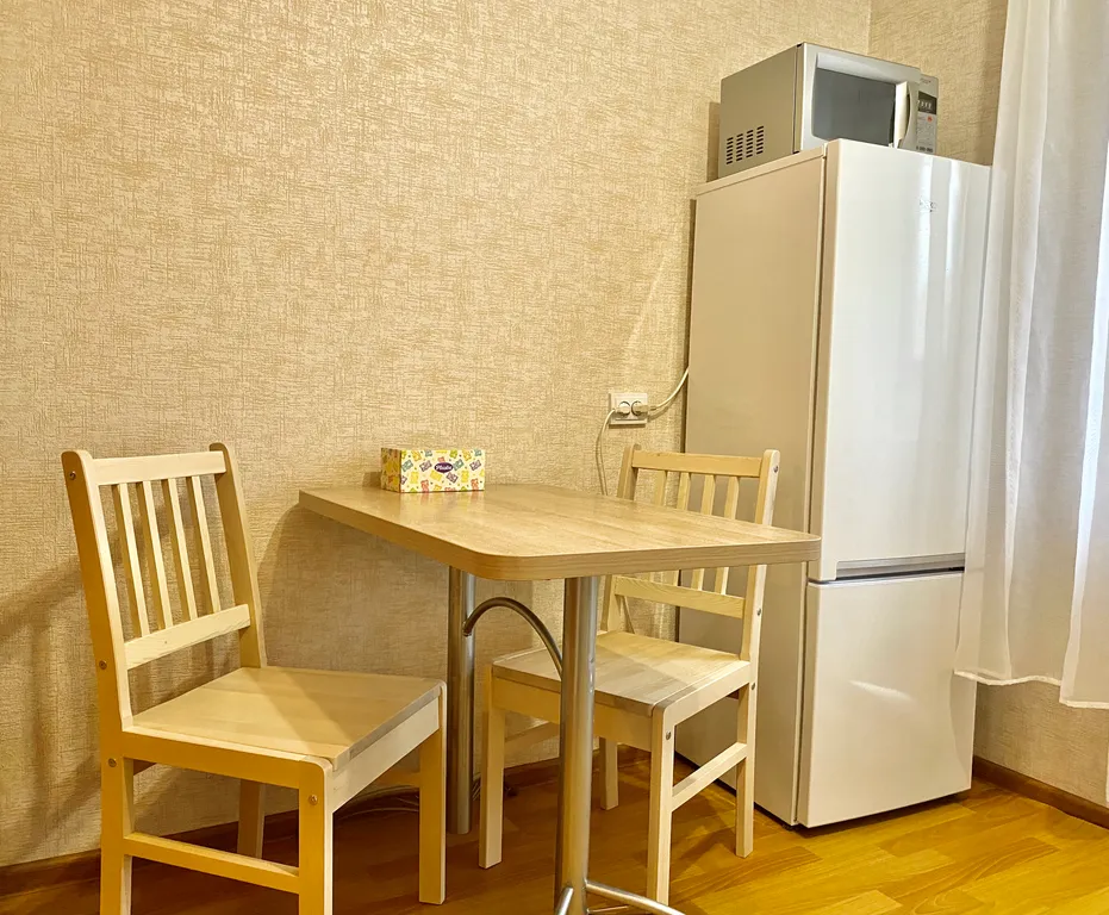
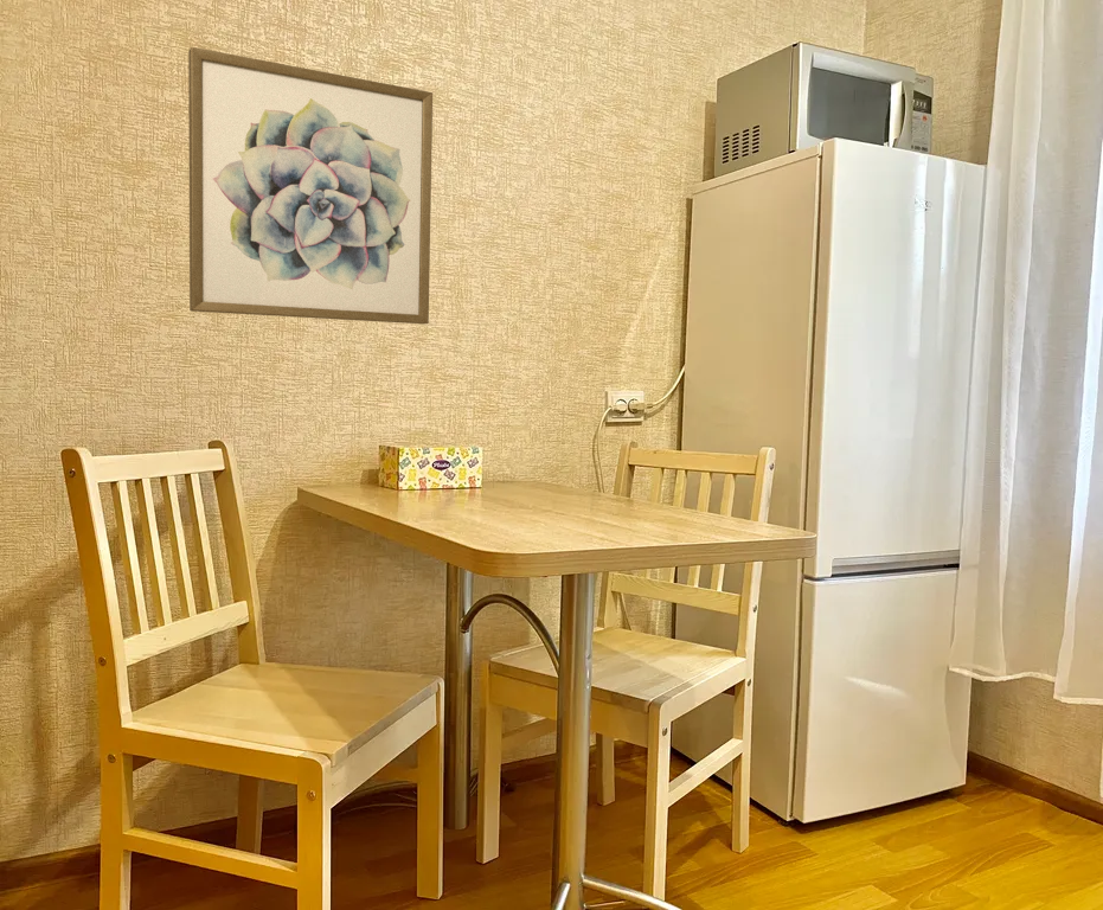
+ wall art (316, 197)
